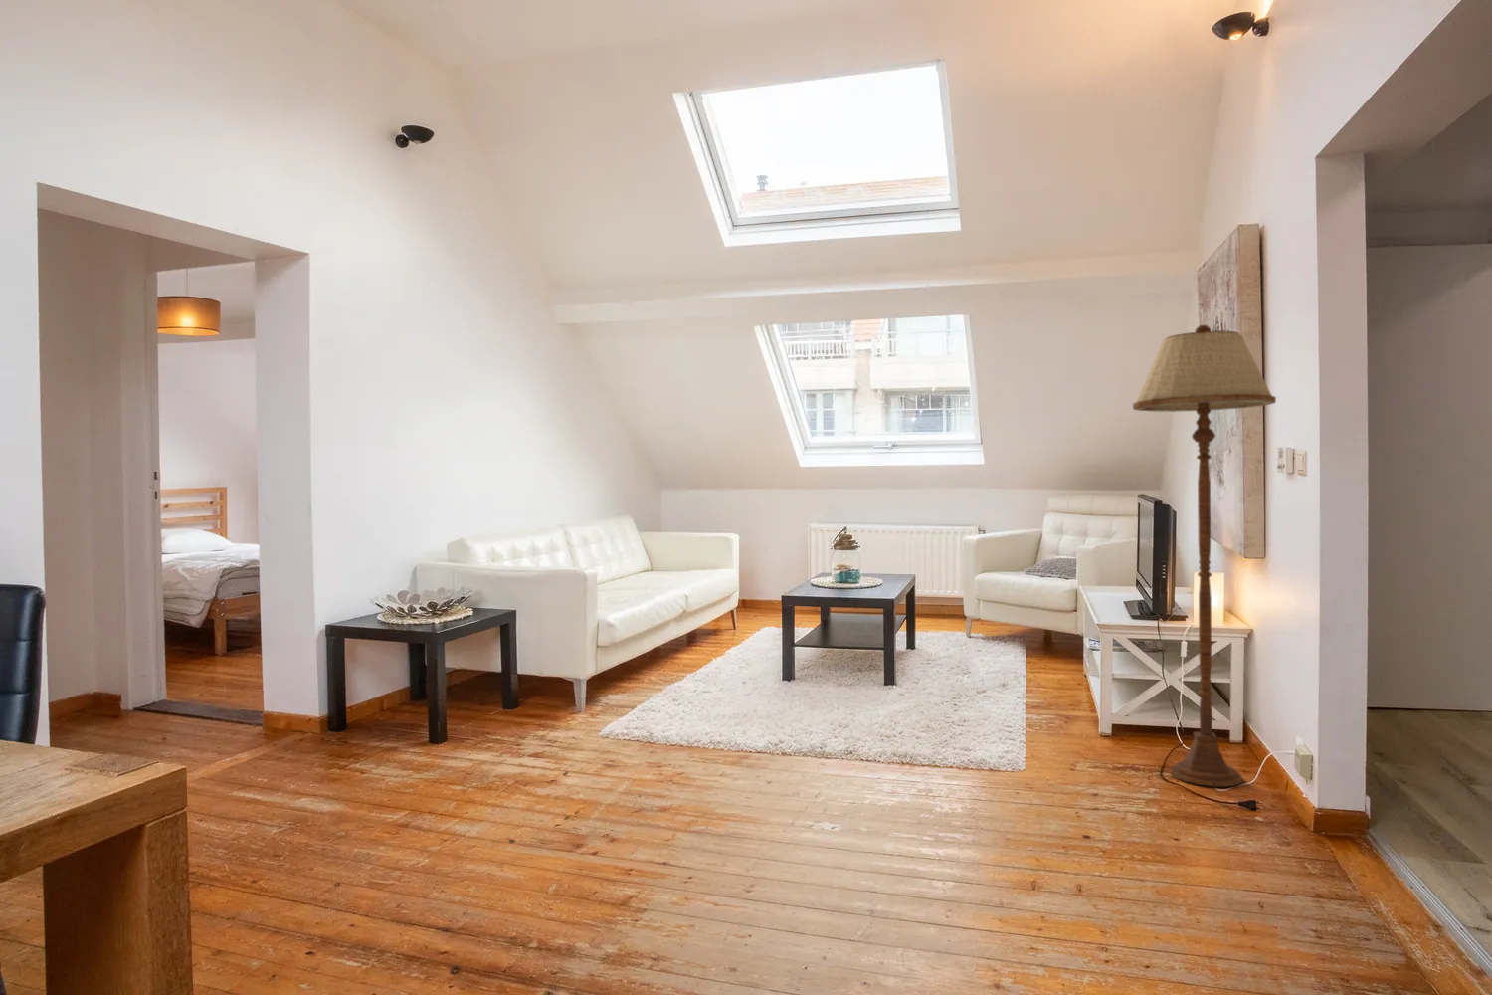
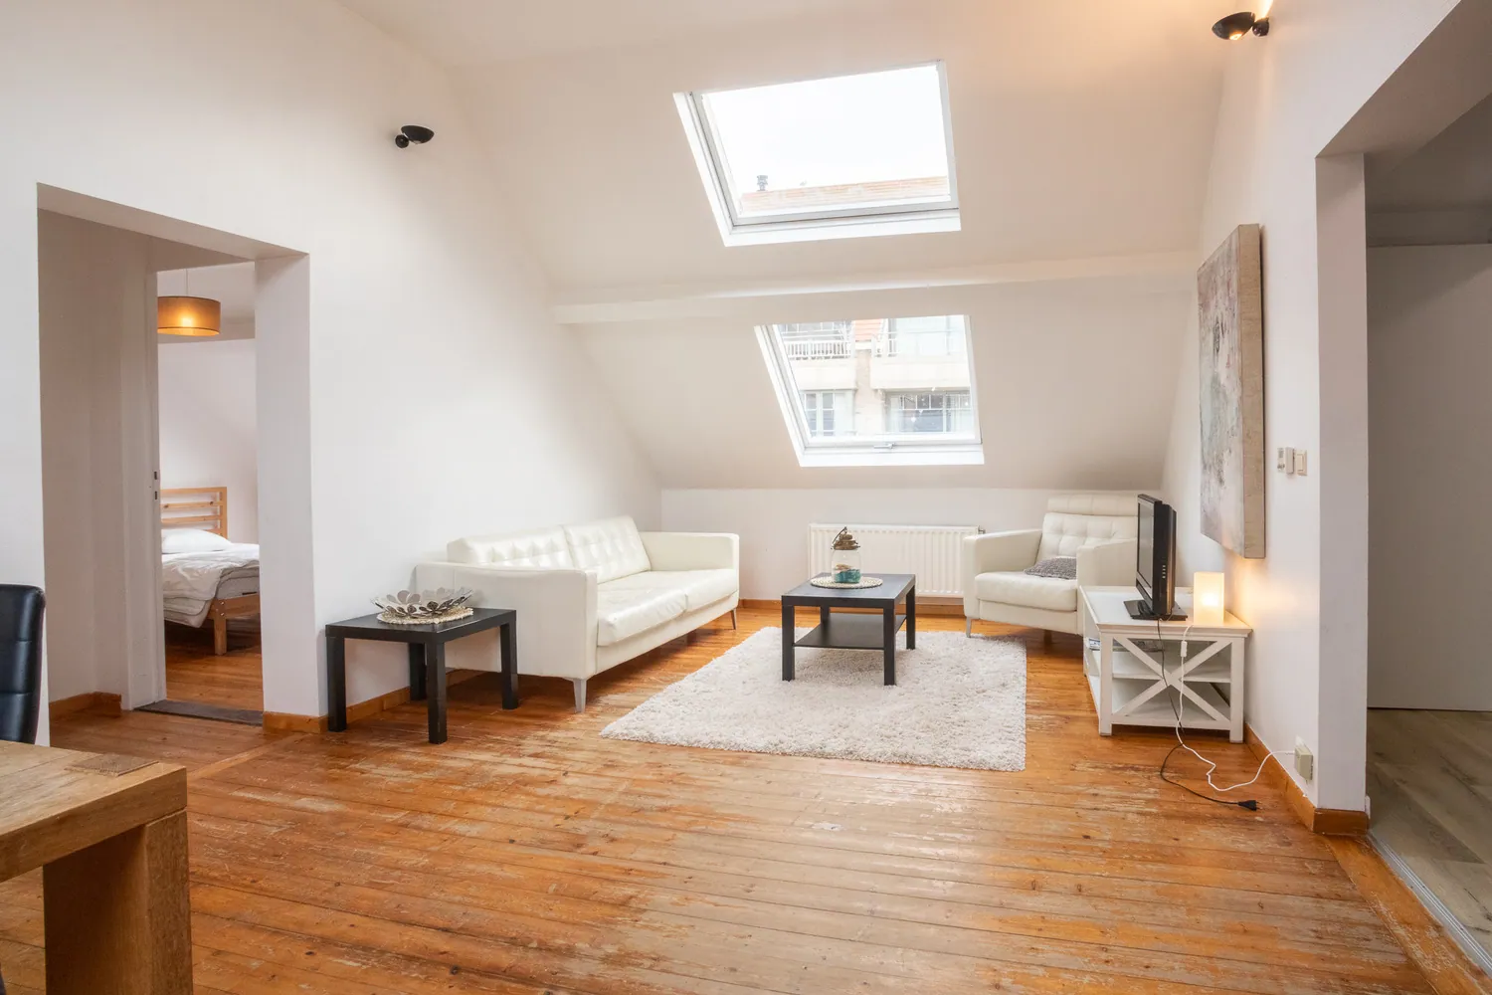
- floor lamp (1202, 550)
